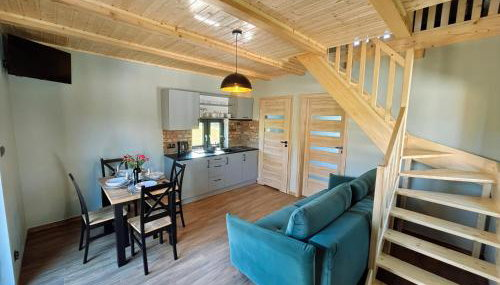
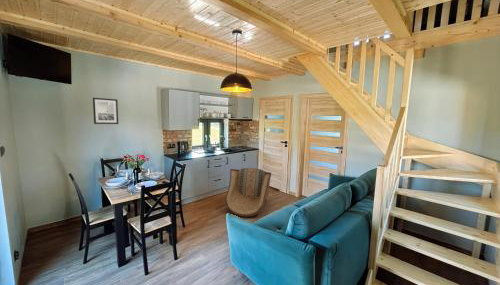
+ wall art (106, 111)
+ armchair (250, 187)
